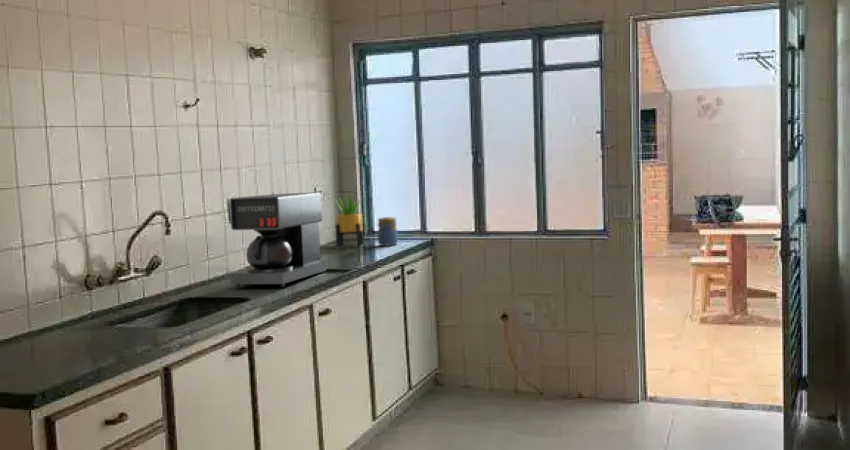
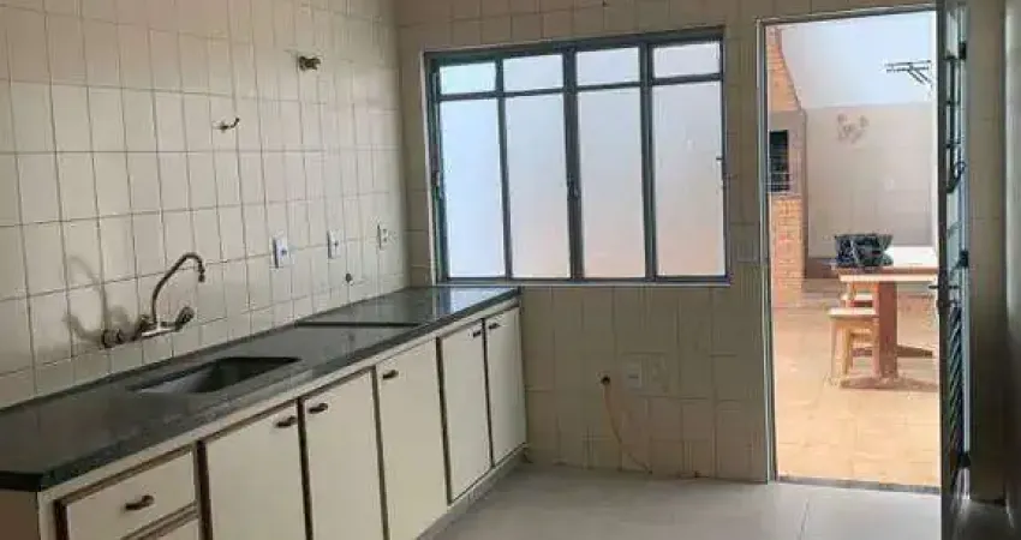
- potted plant (349, 218)
- coffee maker (279, 237)
- jar (386, 231)
